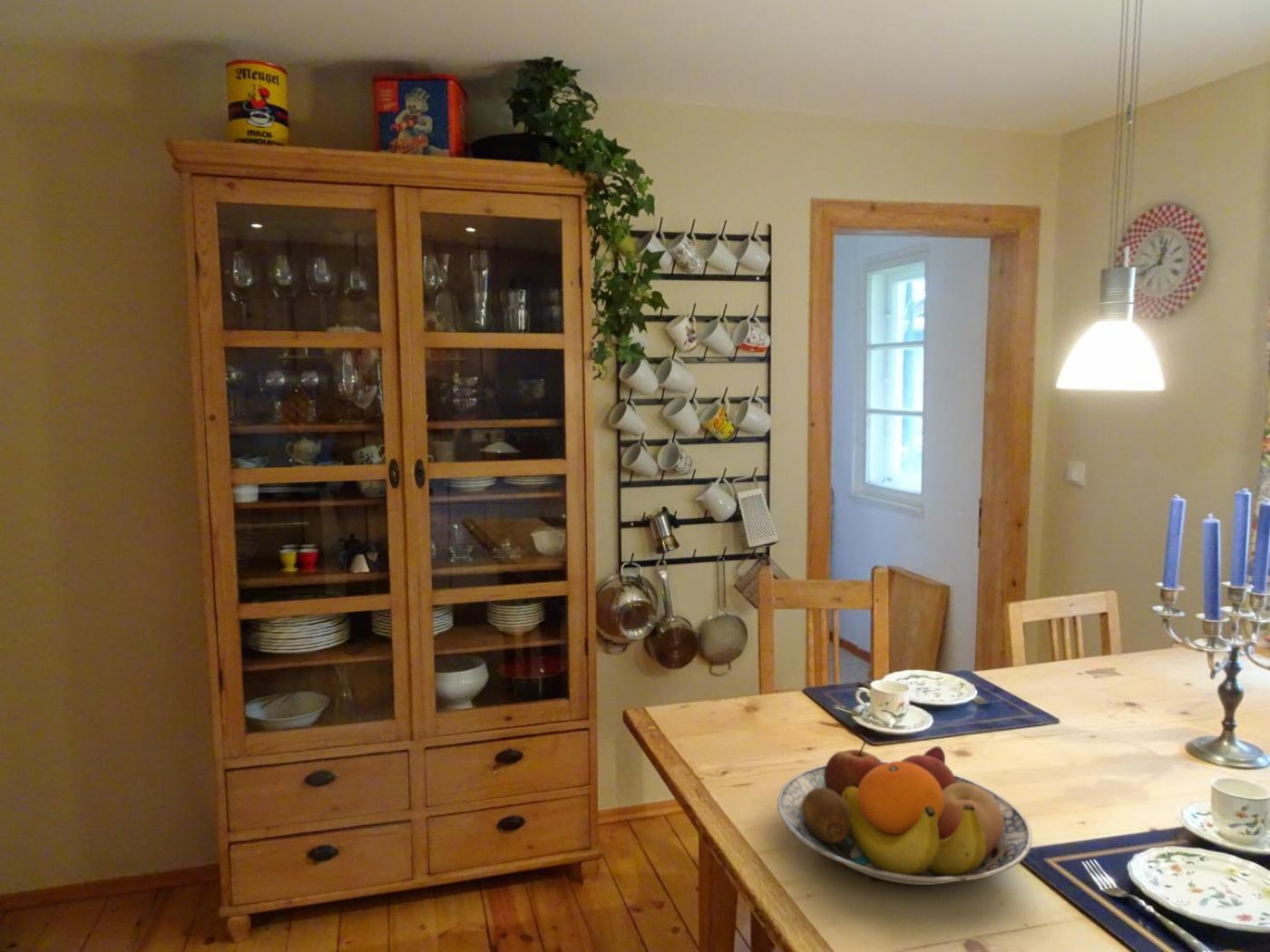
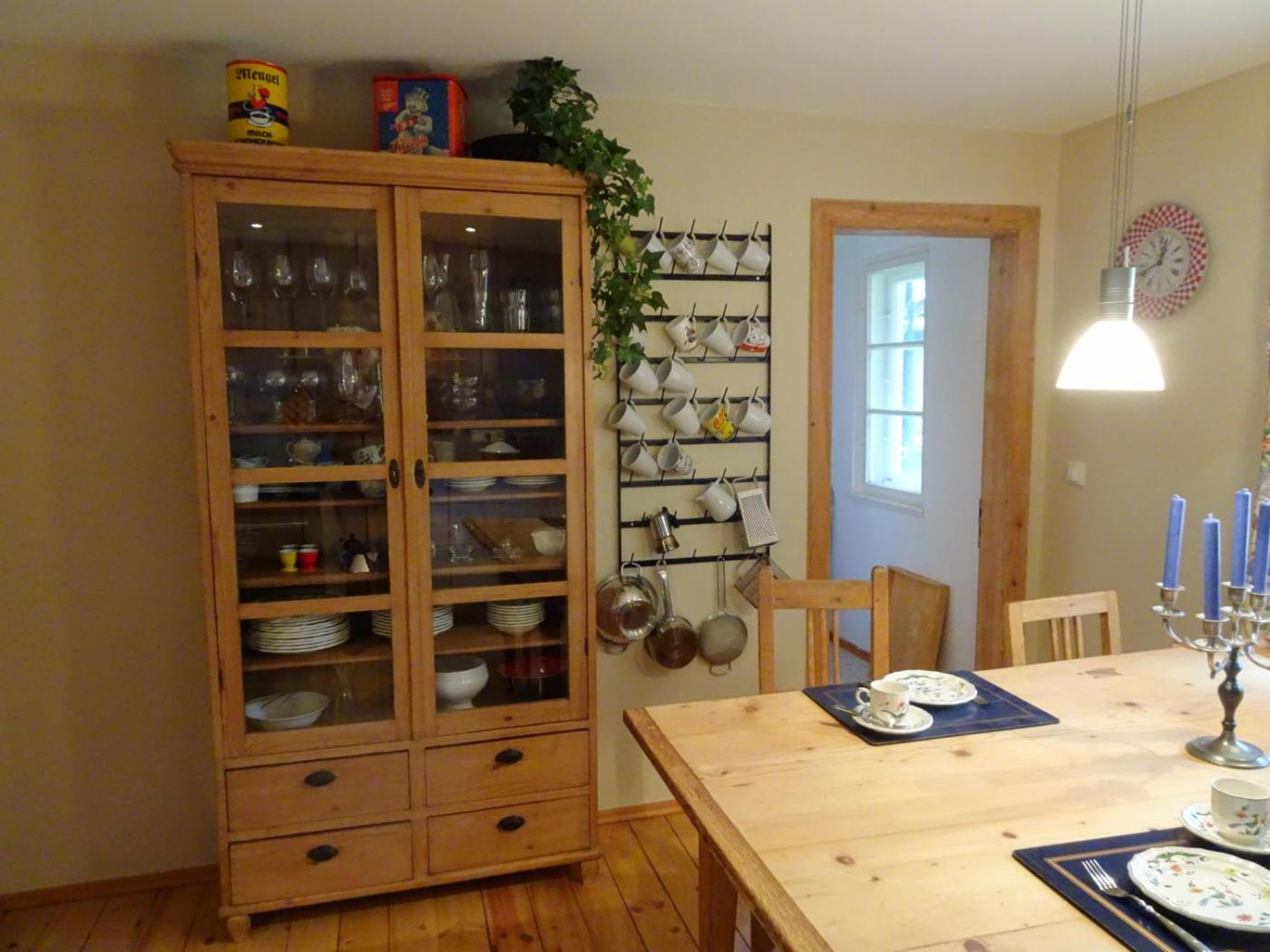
- fruit bowl (900, 801)
